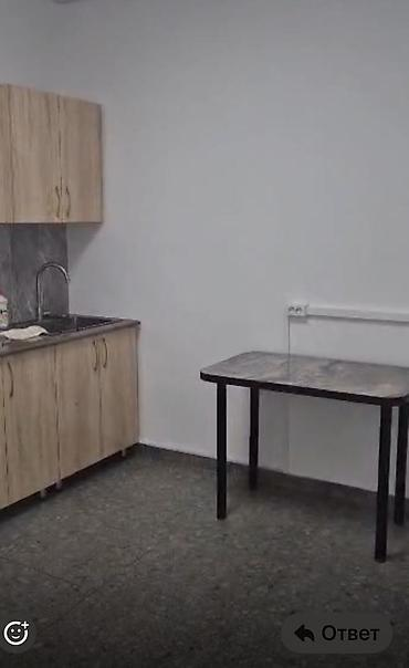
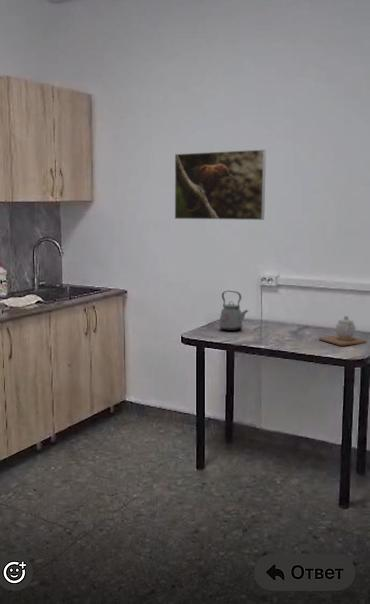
+ teapot (343, 328)
+ kettle (234, 310)
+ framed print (218, 186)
